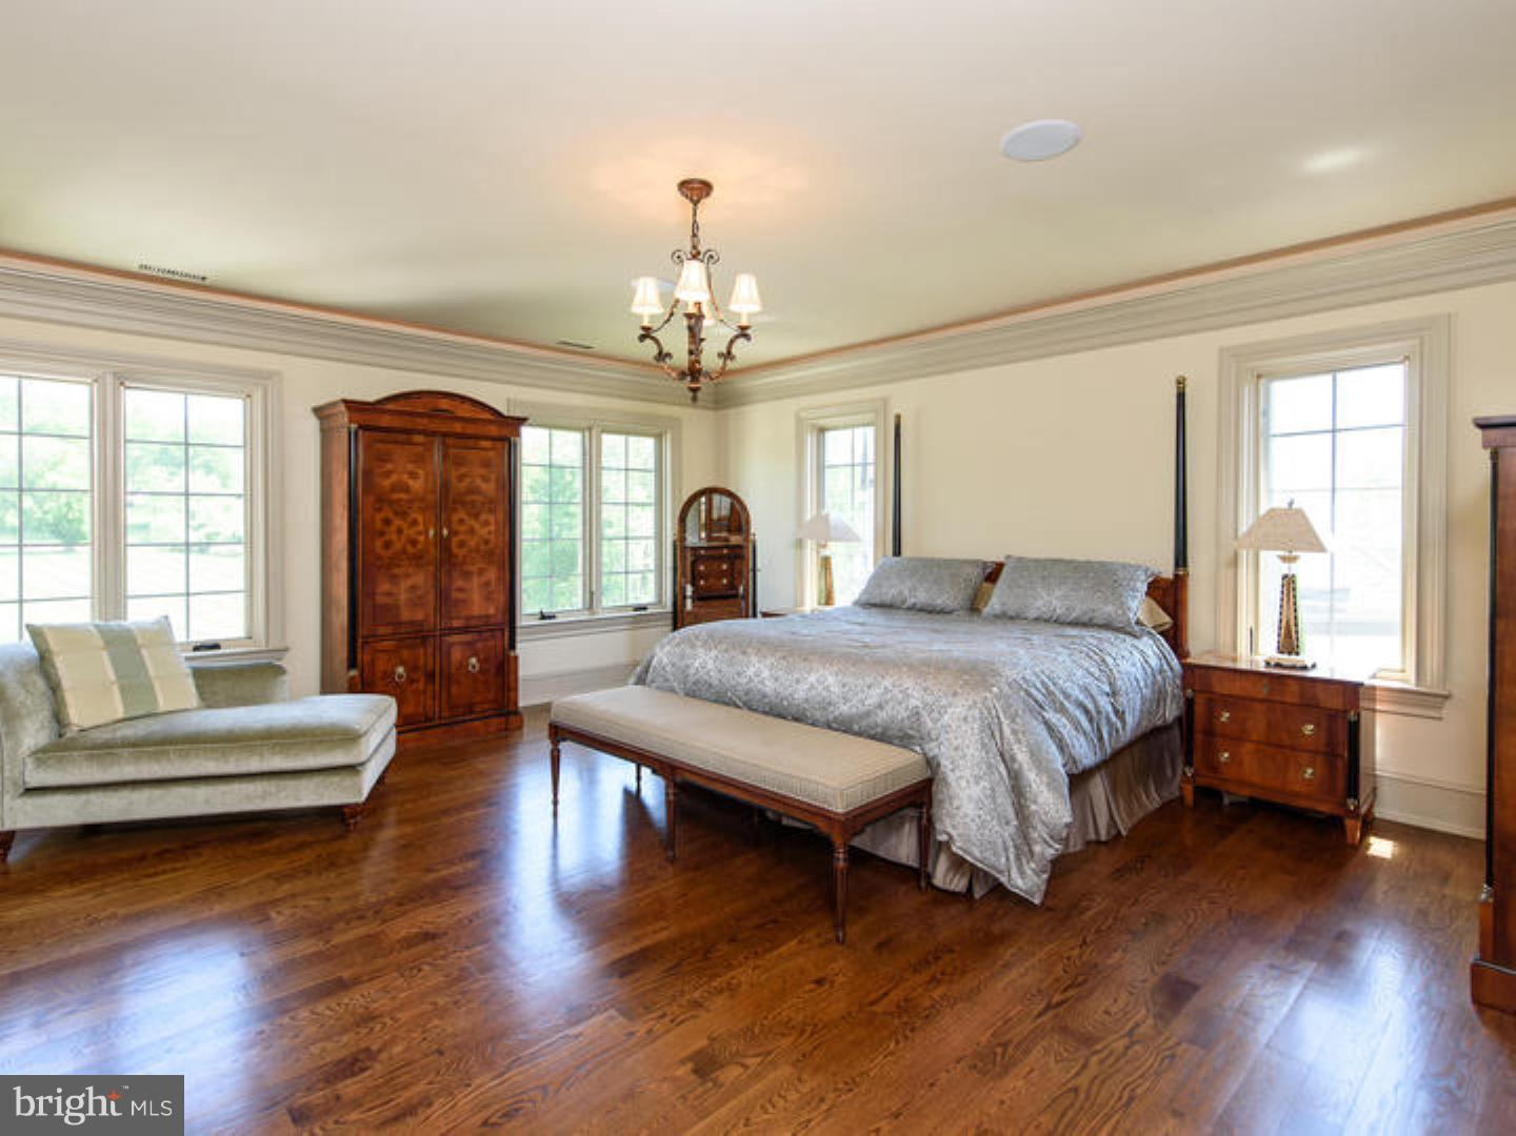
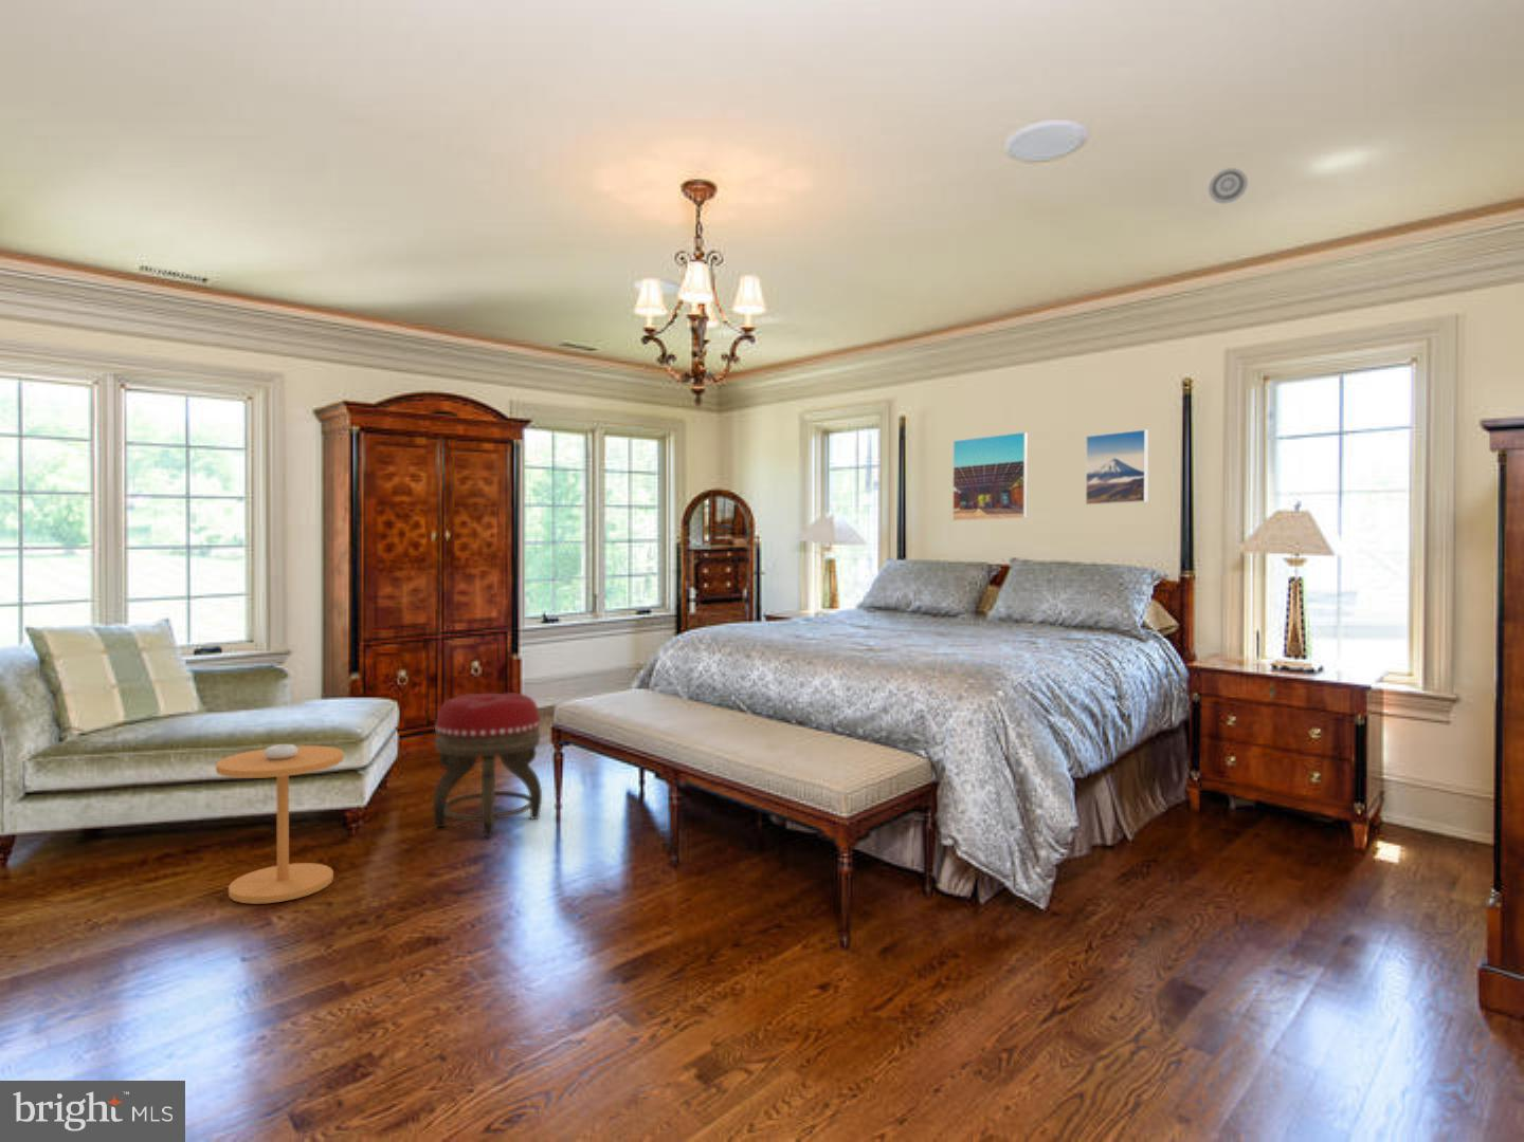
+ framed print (989, 477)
+ footstool (488, 758)
+ side table (282, 816)
+ smoke detector (1228, 184)
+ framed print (1116, 468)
